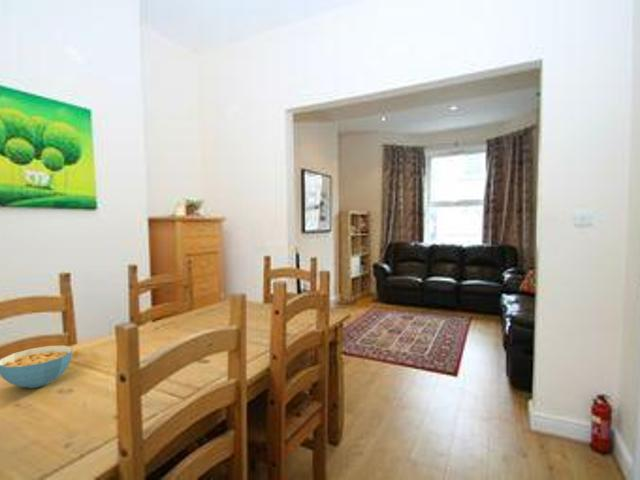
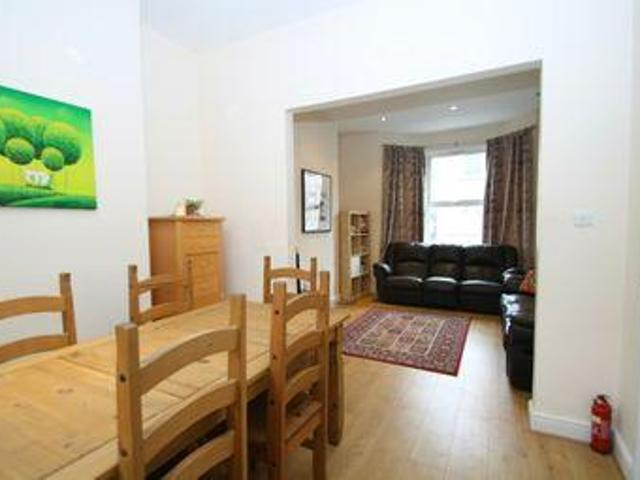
- cereal bowl (37, 369)
